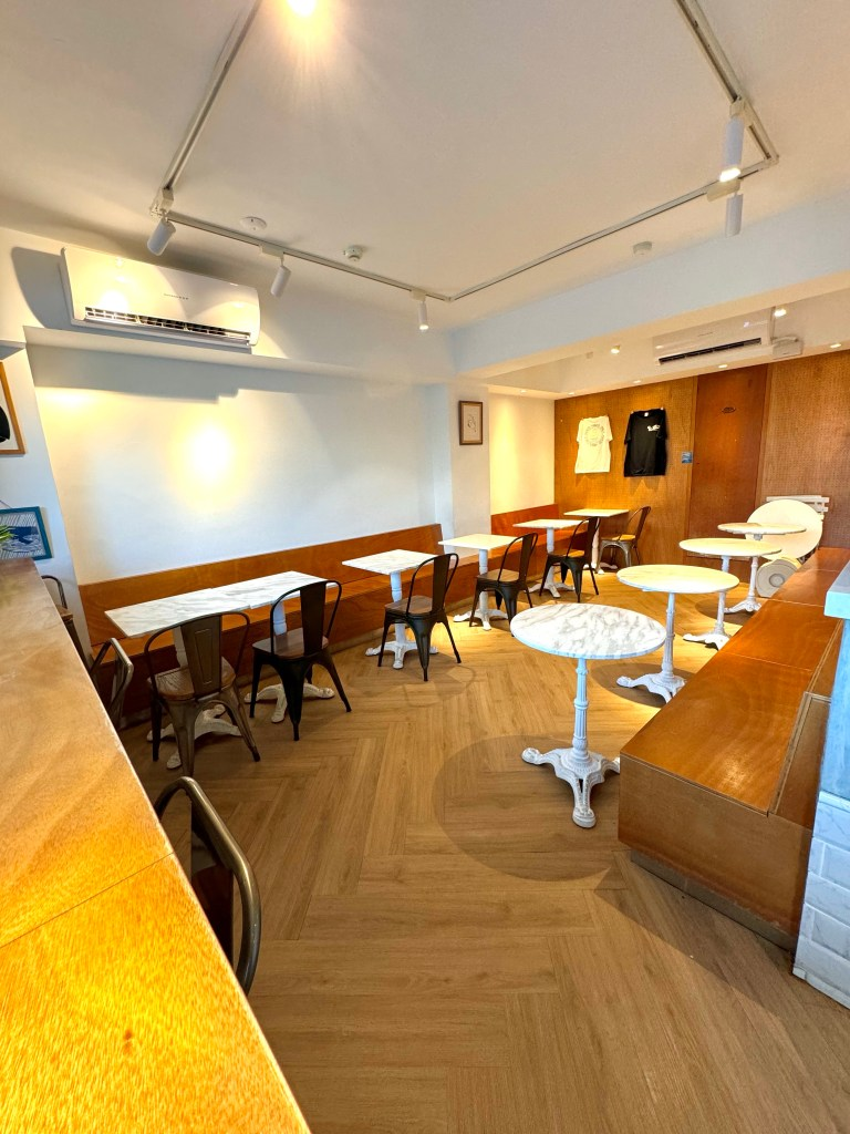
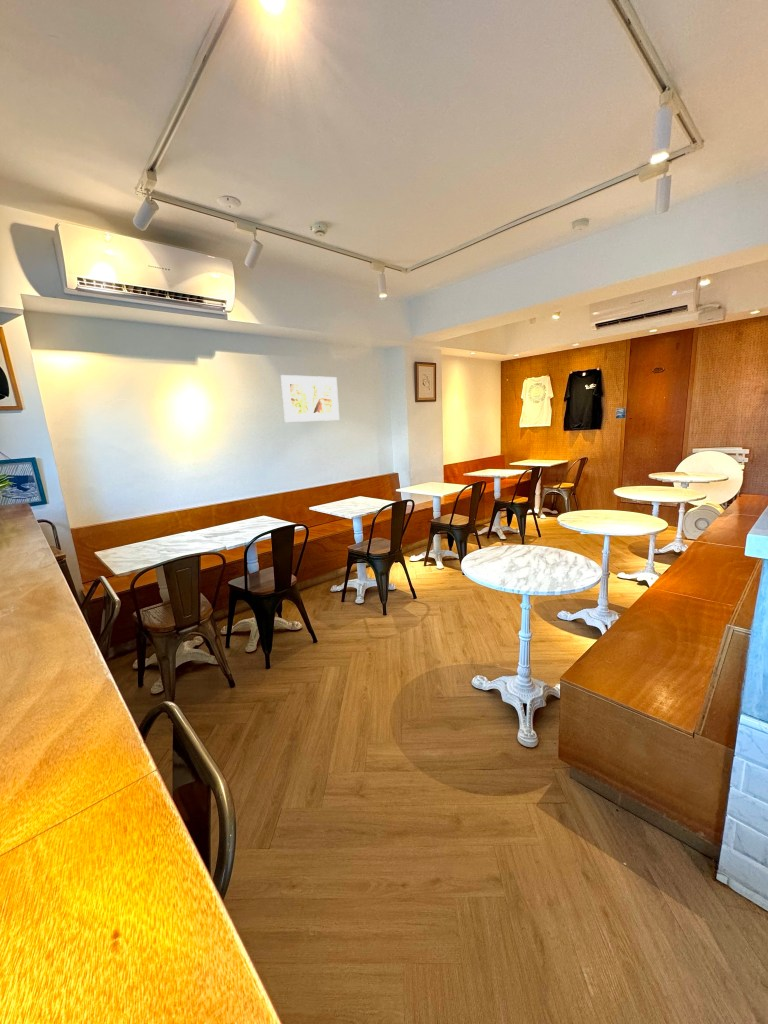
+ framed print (311, 398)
